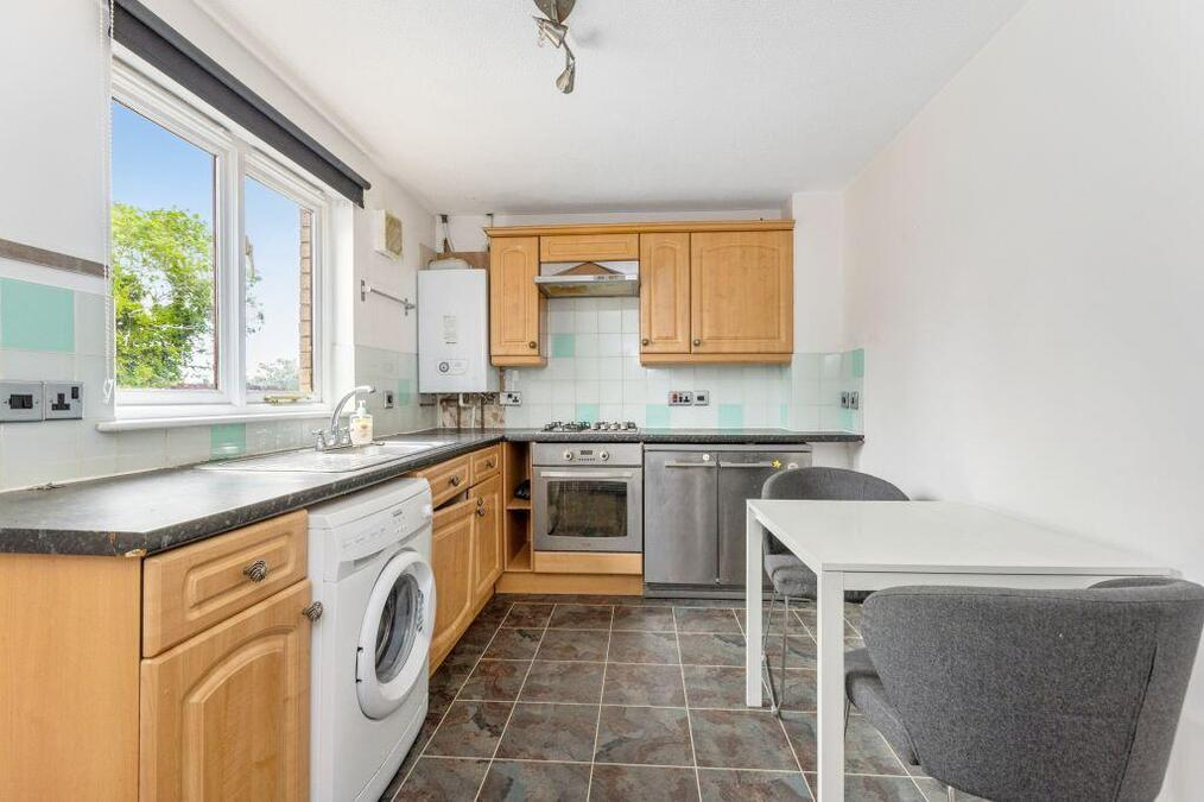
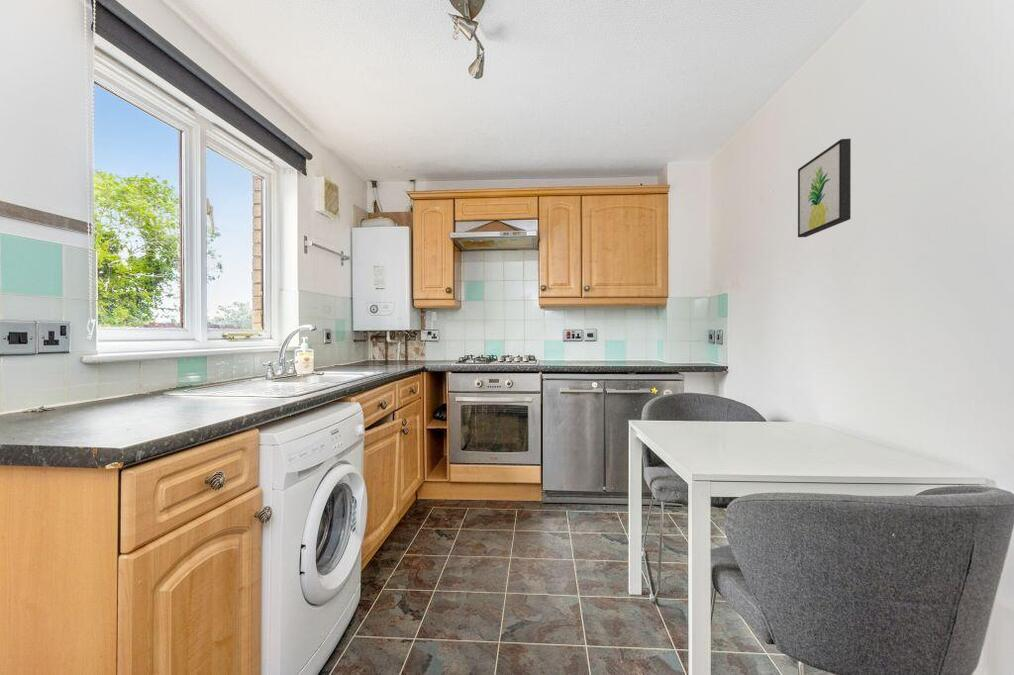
+ wall art (822, 192)
